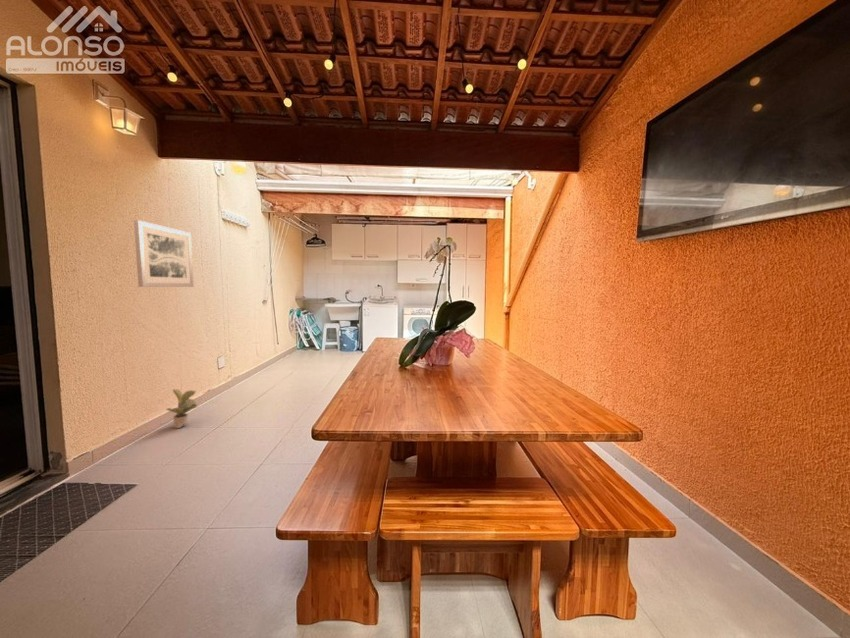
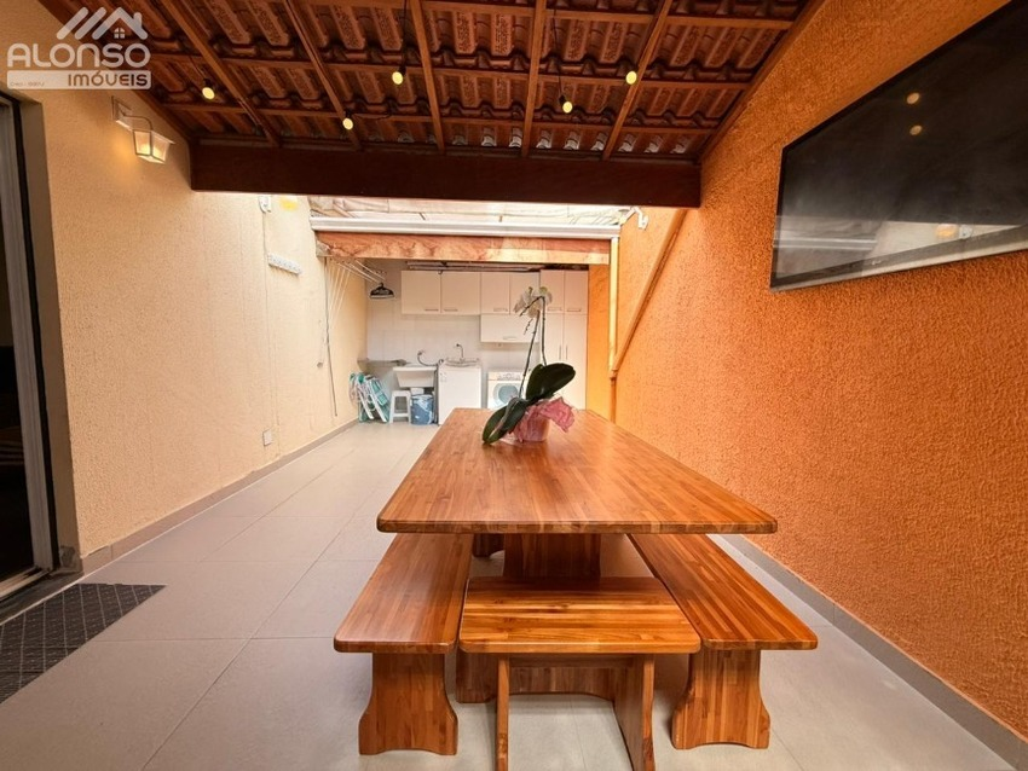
- potted plant (184, 407)
- wall art (167, 257)
